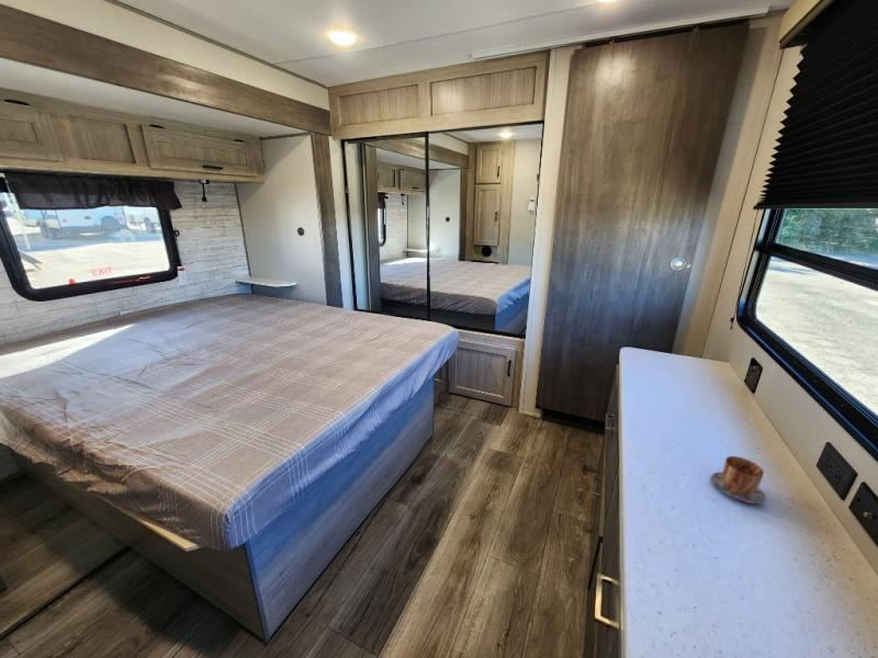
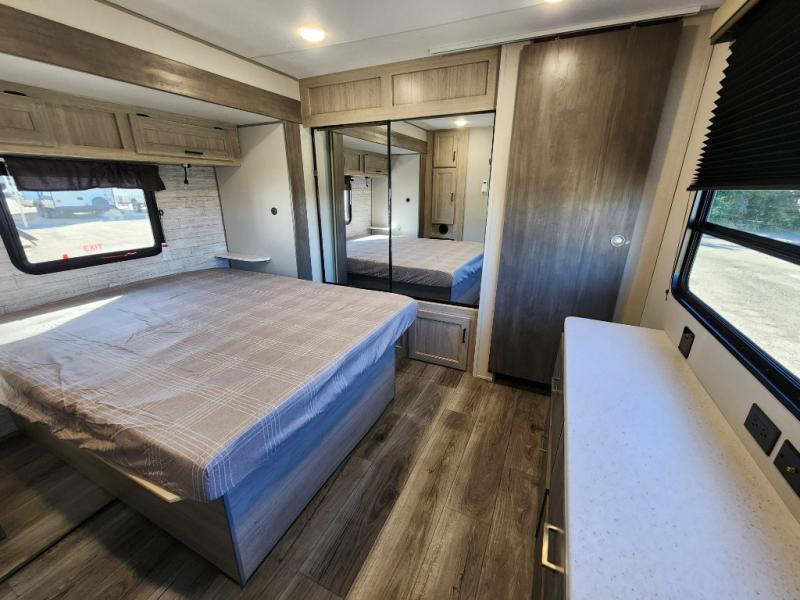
- mug (740, 478)
